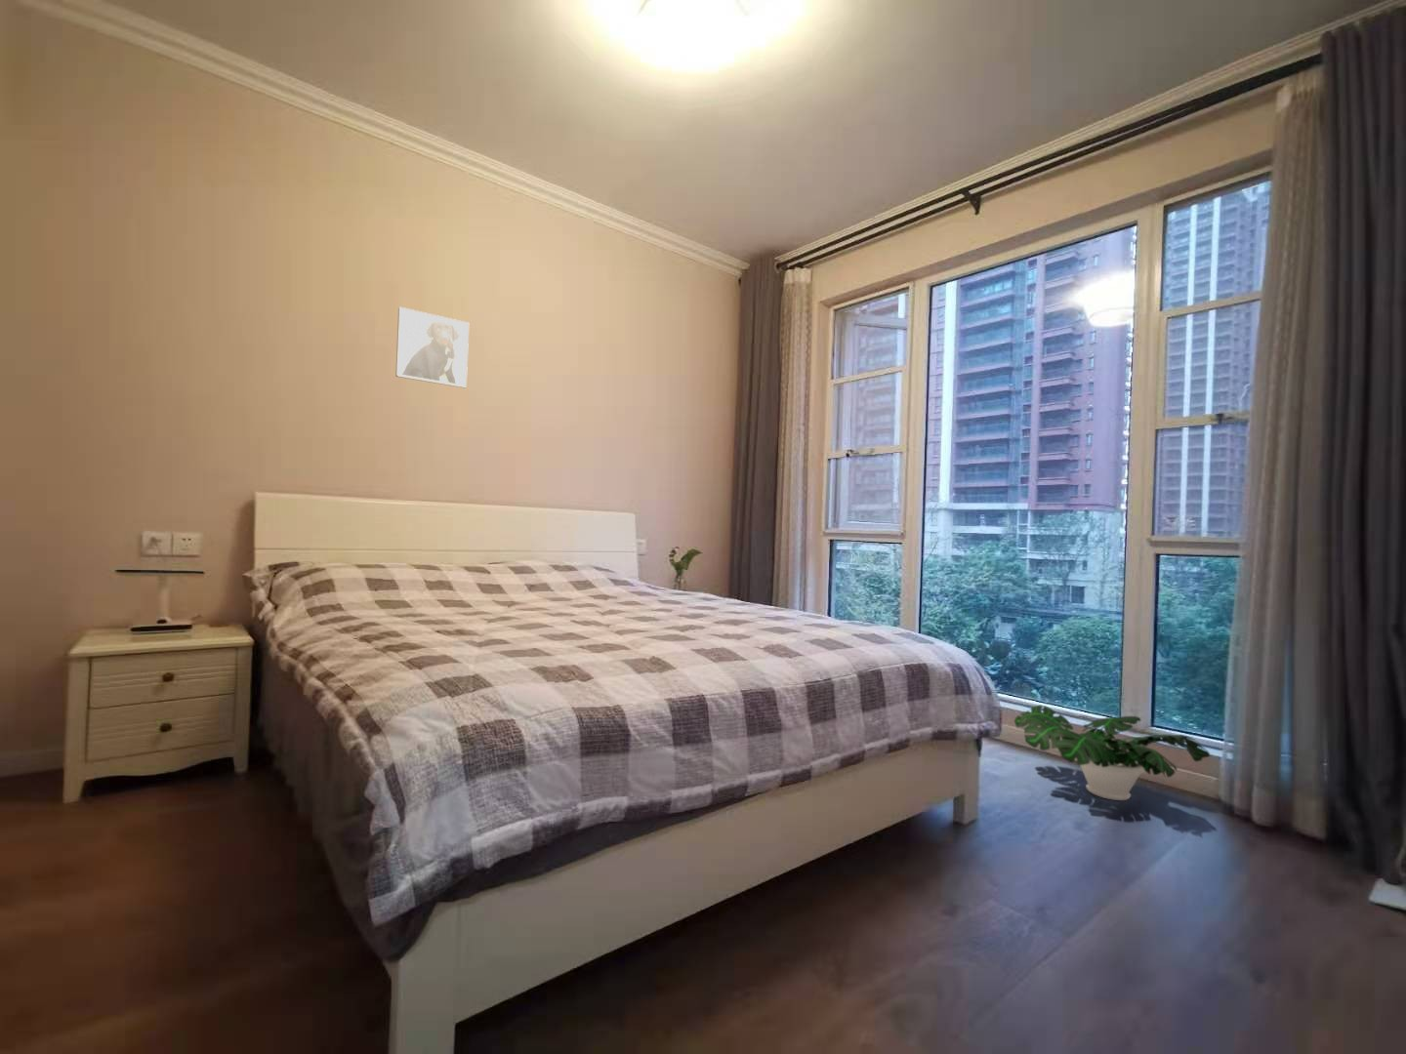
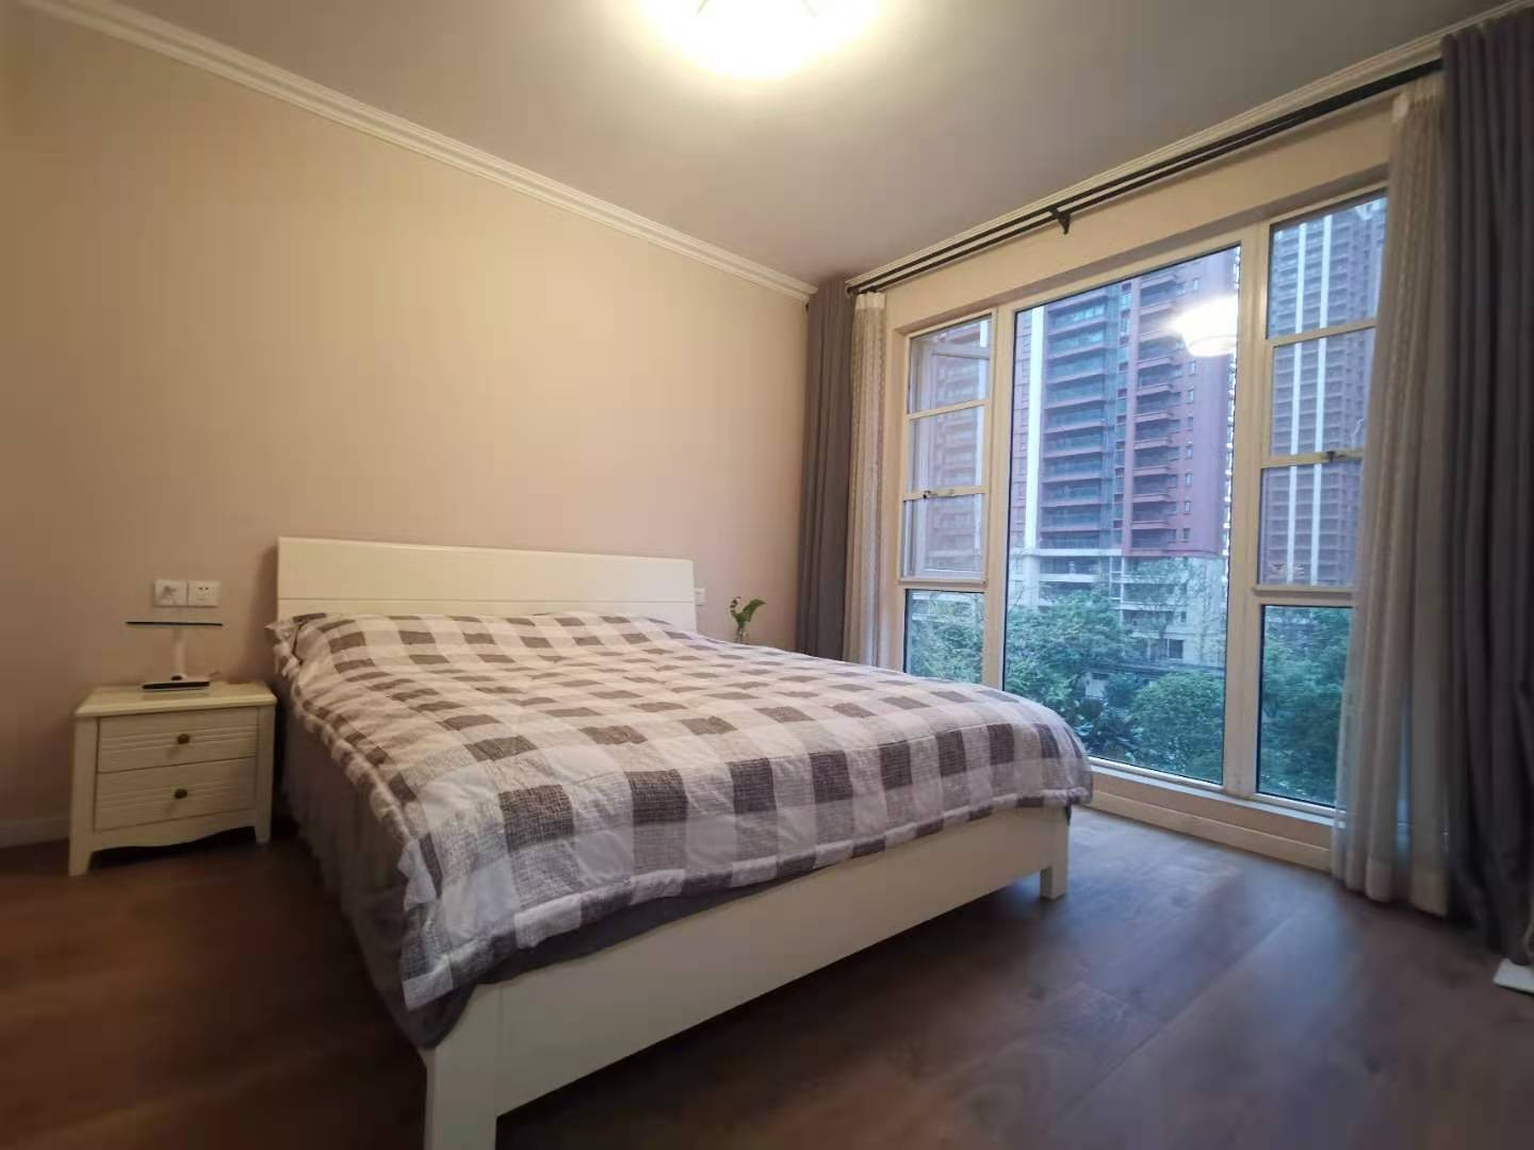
- potted plant (1094, 756)
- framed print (433, 349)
